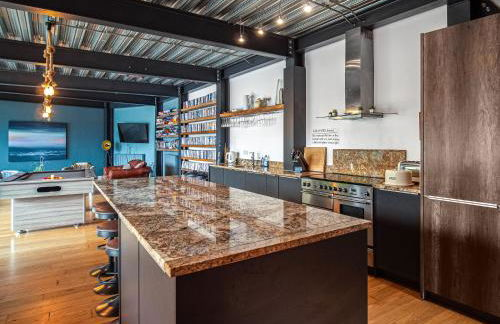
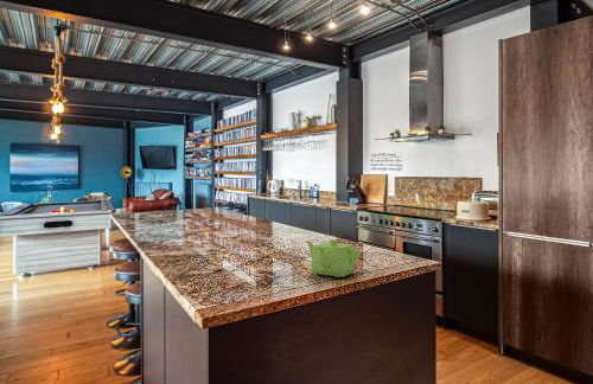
+ teapot (330, 256)
